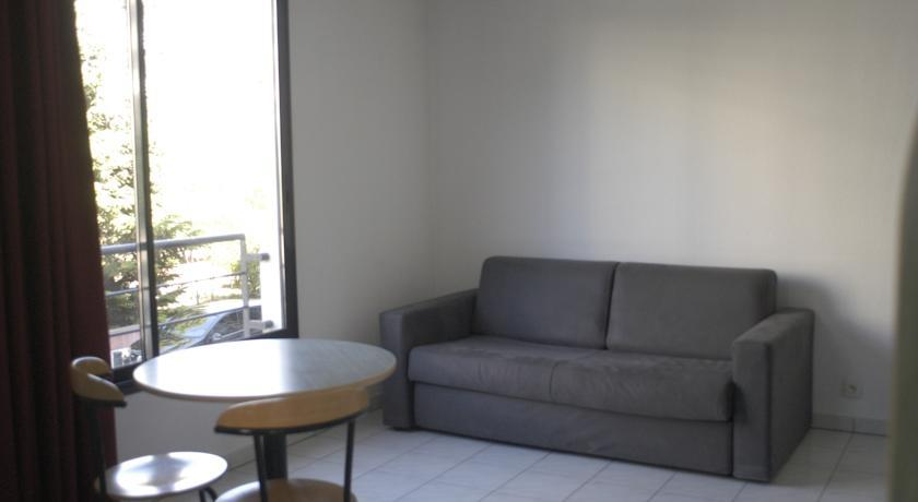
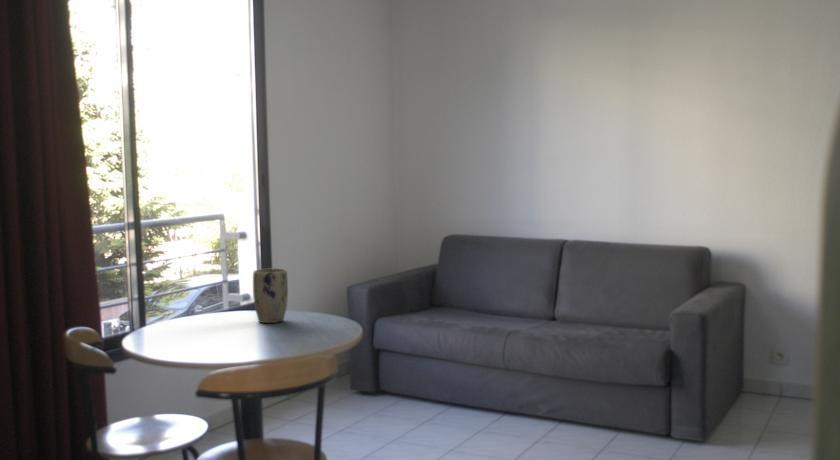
+ plant pot (270, 295)
